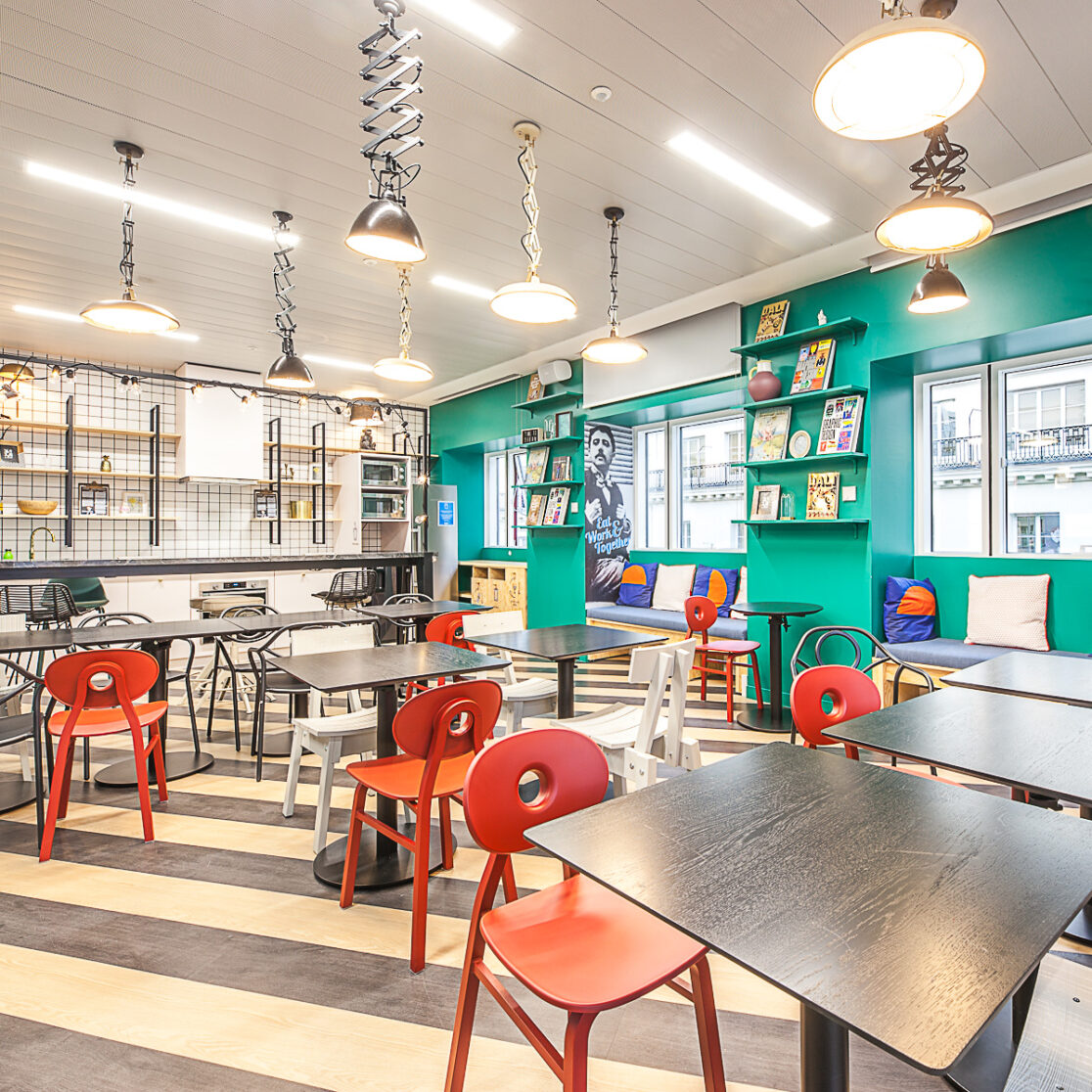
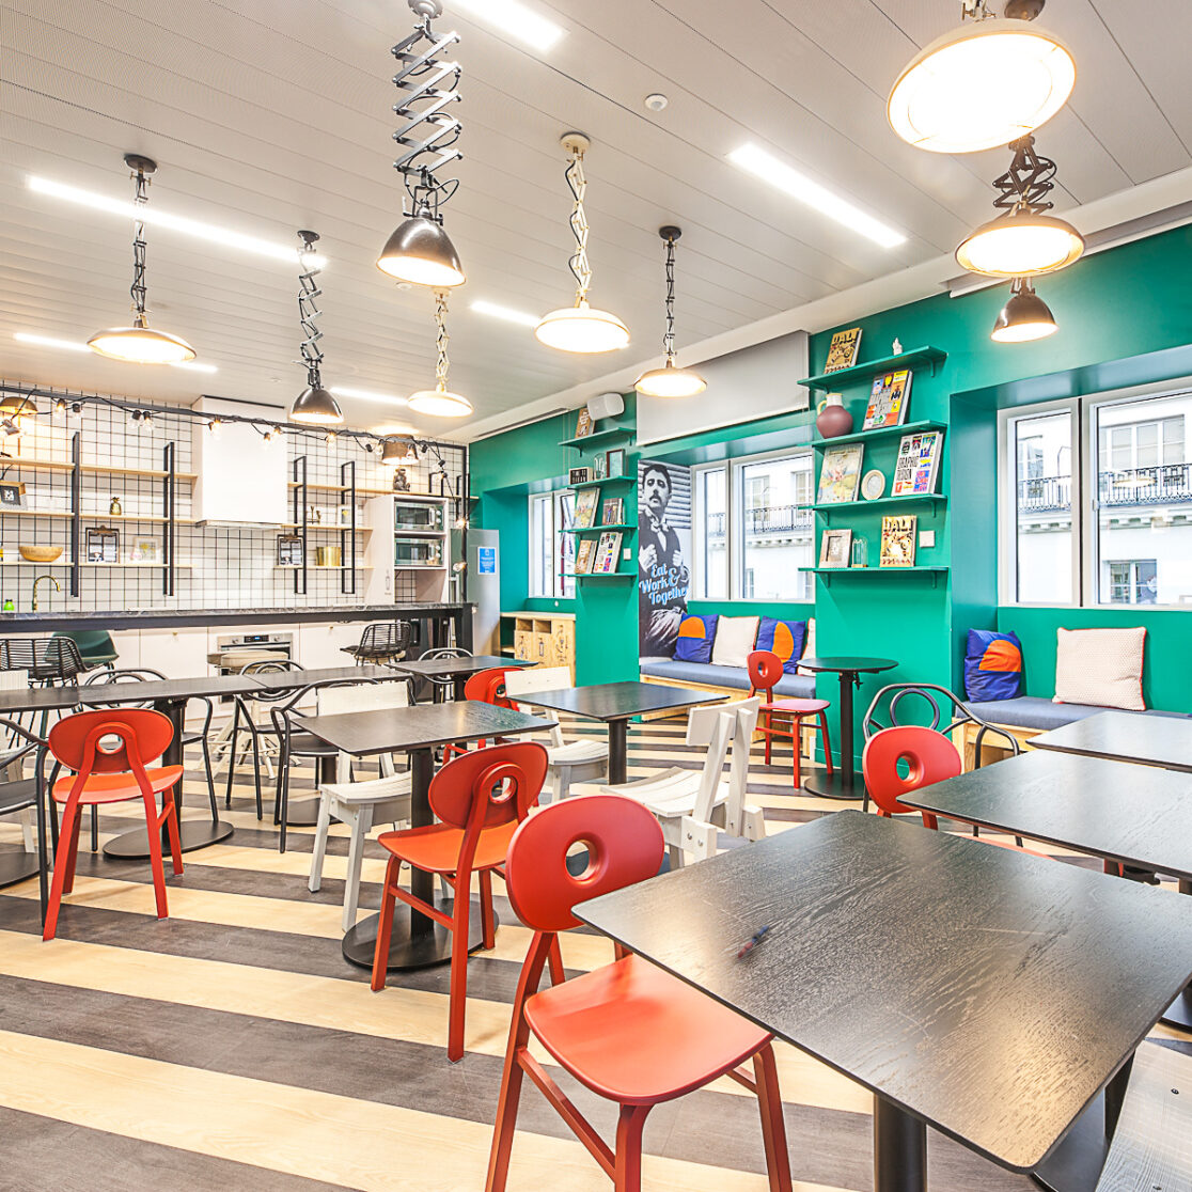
+ pen (754, 938)
